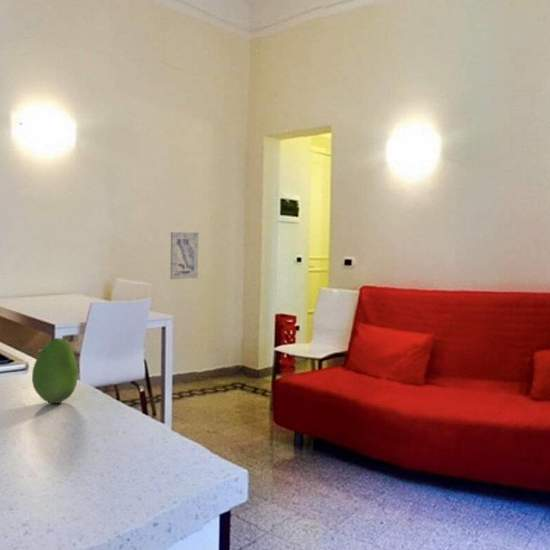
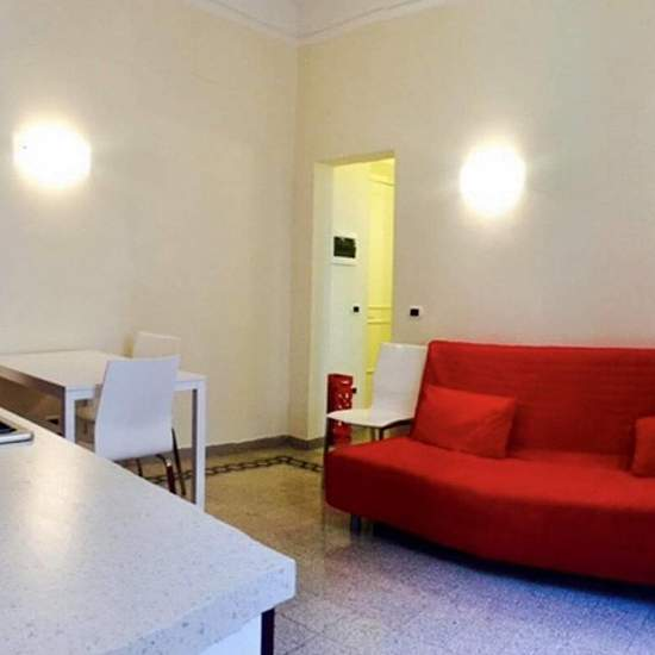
- wall art (184, 255)
- fruit (55, 369)
